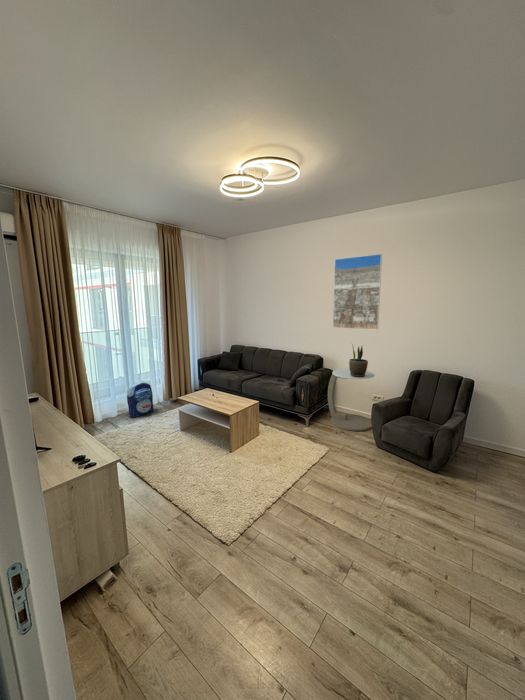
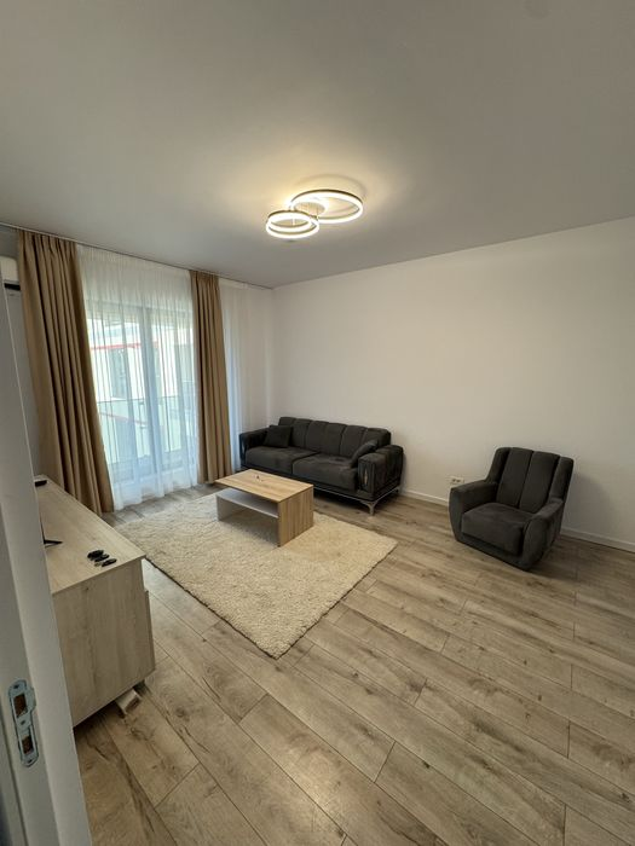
- side table (334, 402)
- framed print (355, 293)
- backpack (140, 397)
- potted plant (358, 359)
